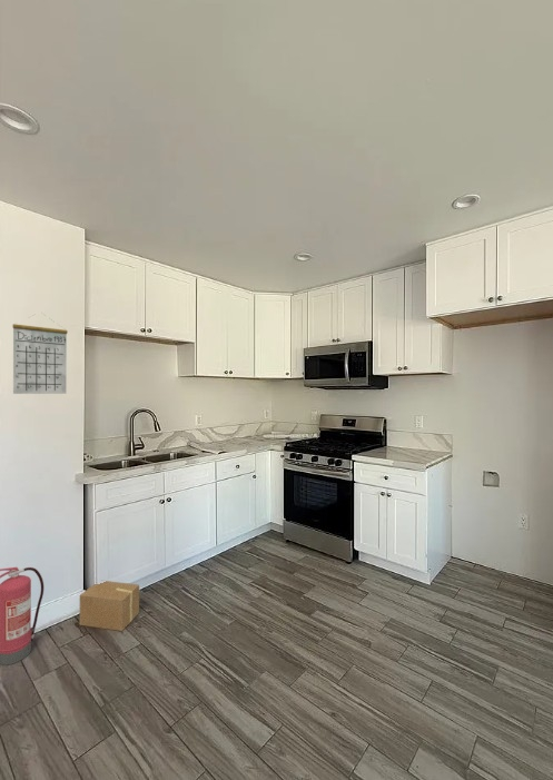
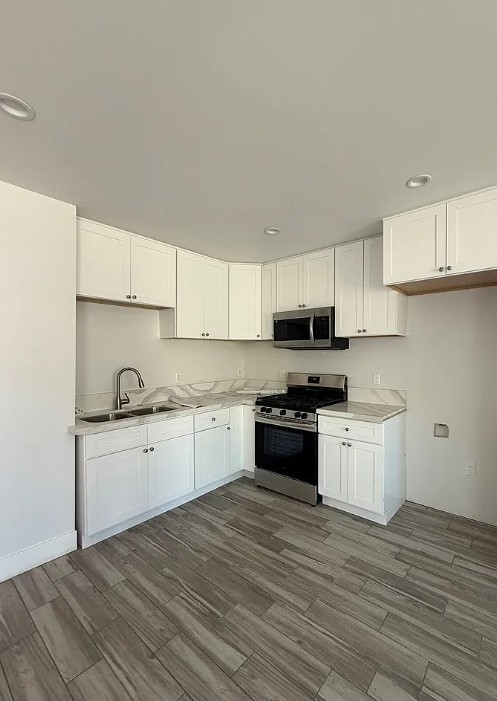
- cardboard box (110, 604)
- fire extinguisher (19, 608)
- calendar (41, 352)
